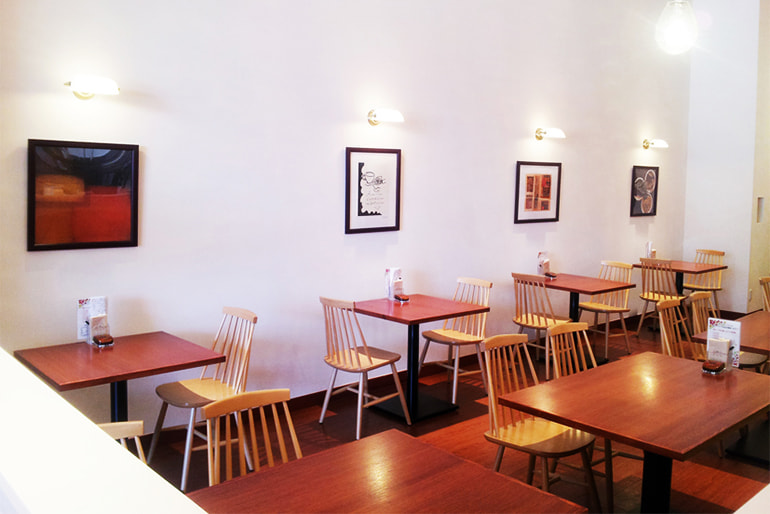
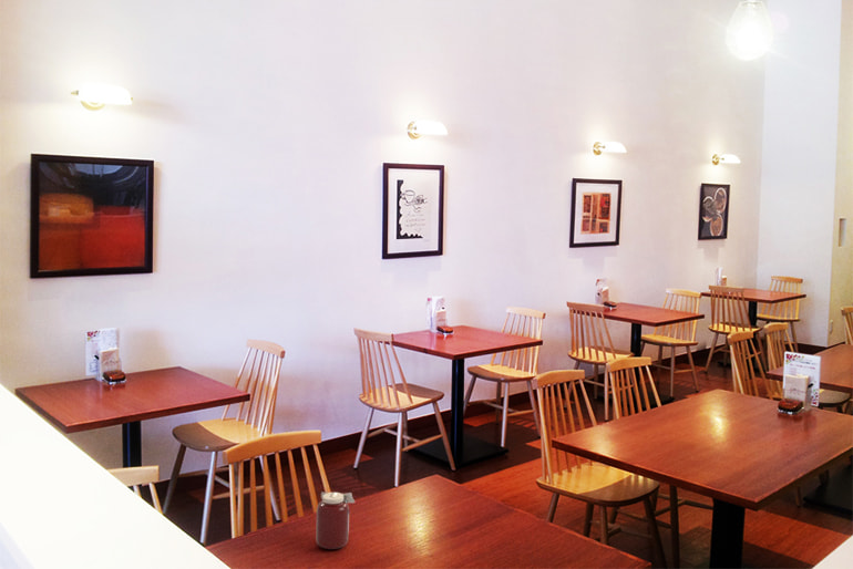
+ jar (333, 517)
